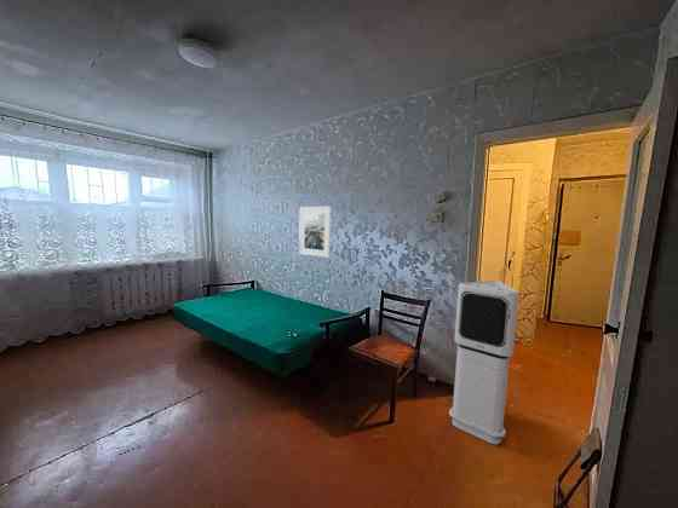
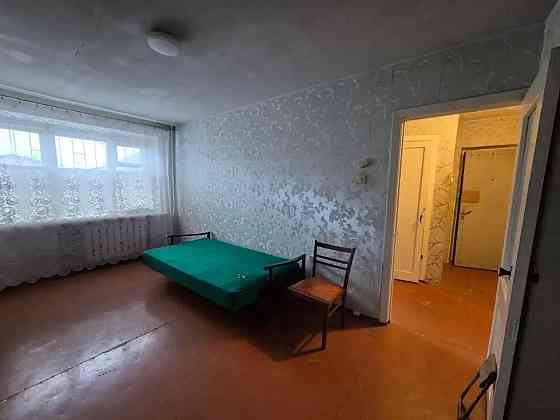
- air purifier (484, 354)
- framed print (314, 231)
